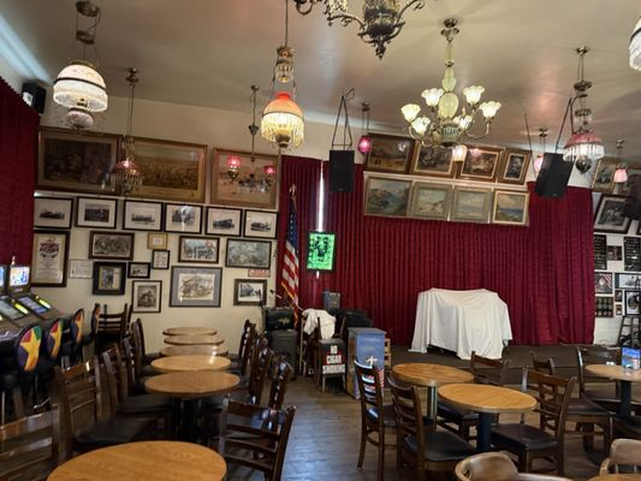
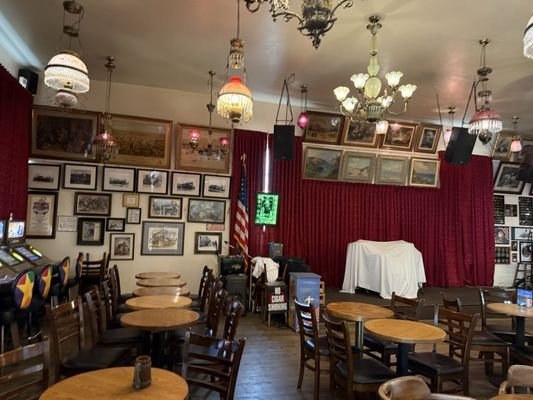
+ beer mug (141, 373)
